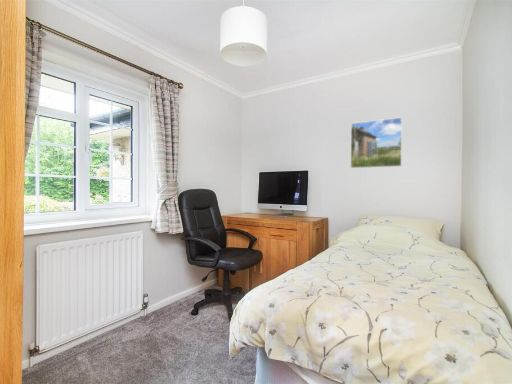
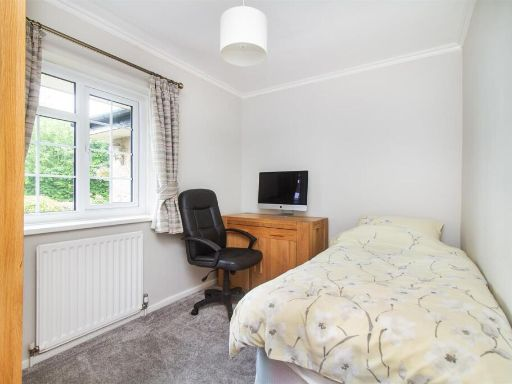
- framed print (375, 144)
